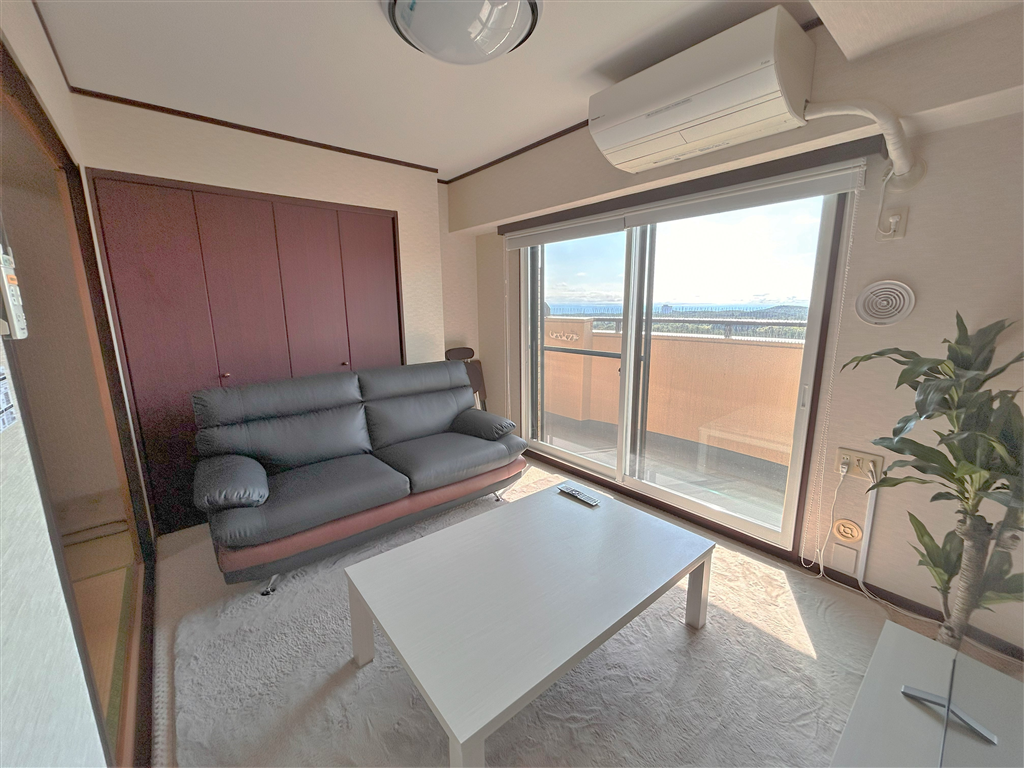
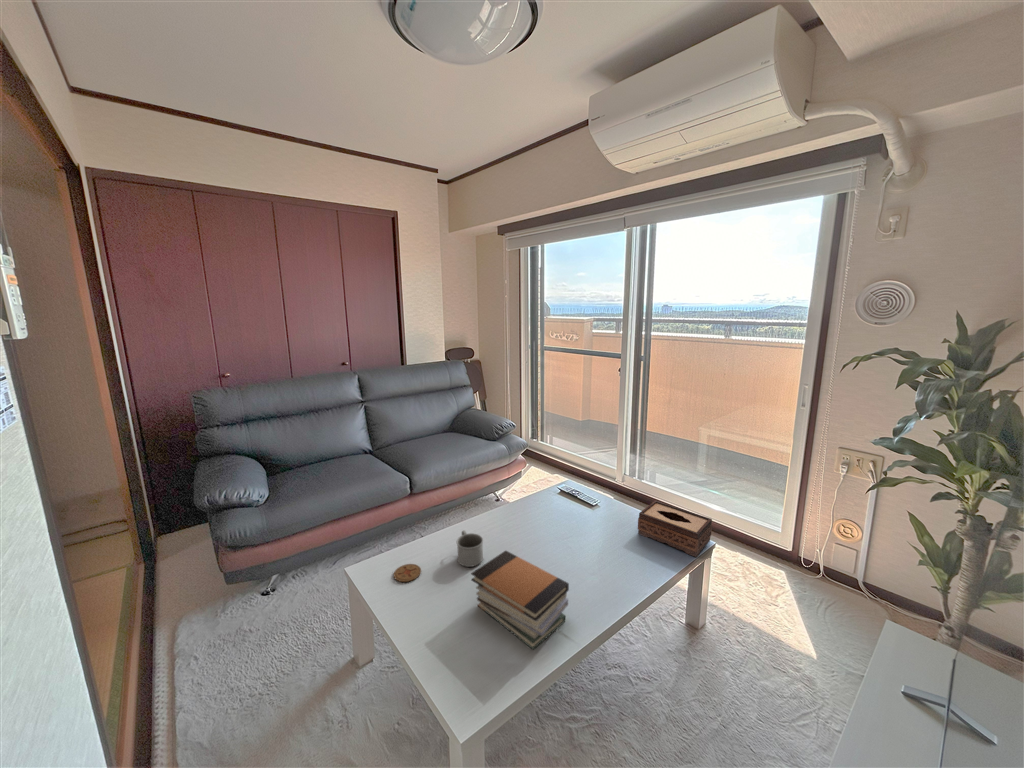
+ coaster (407, 572)
+ tissue box (674, 526)
+ mug (469, 548)
+ book stack (520, 596)
